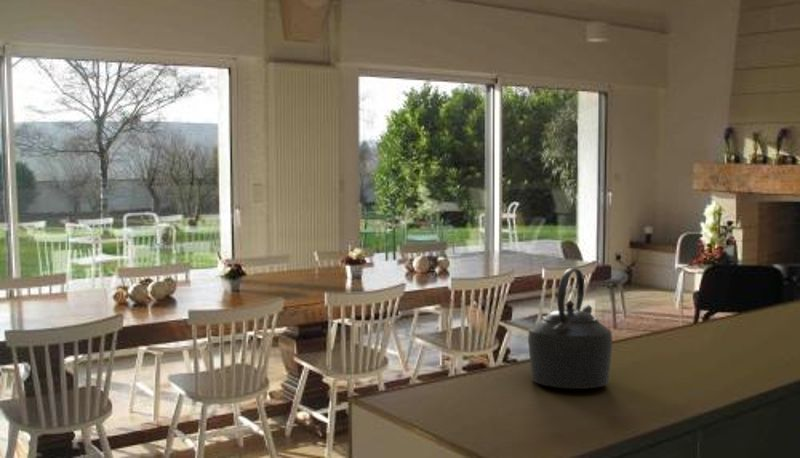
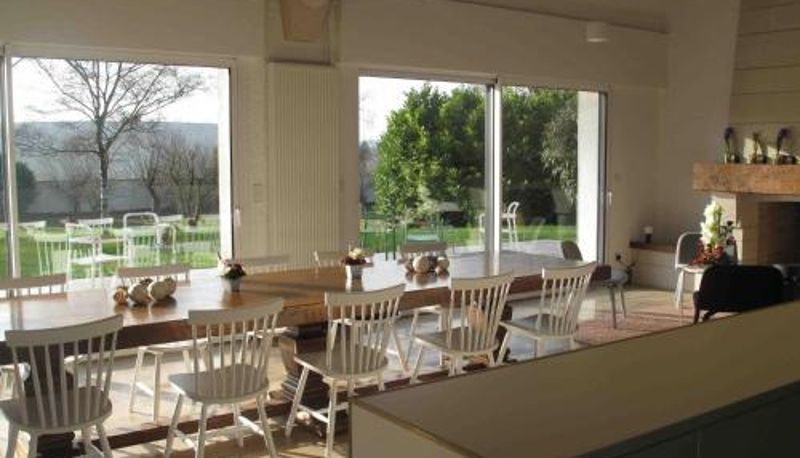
- kettle (574, 321)
